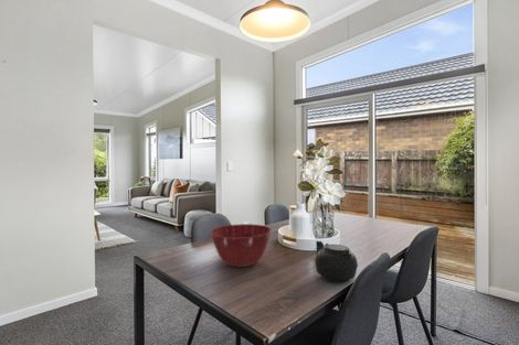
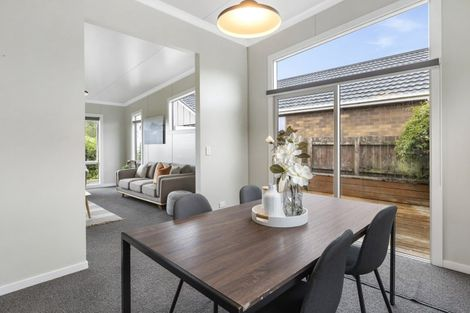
- mixing bowl (241, 246)
- teapot (332, 260)
